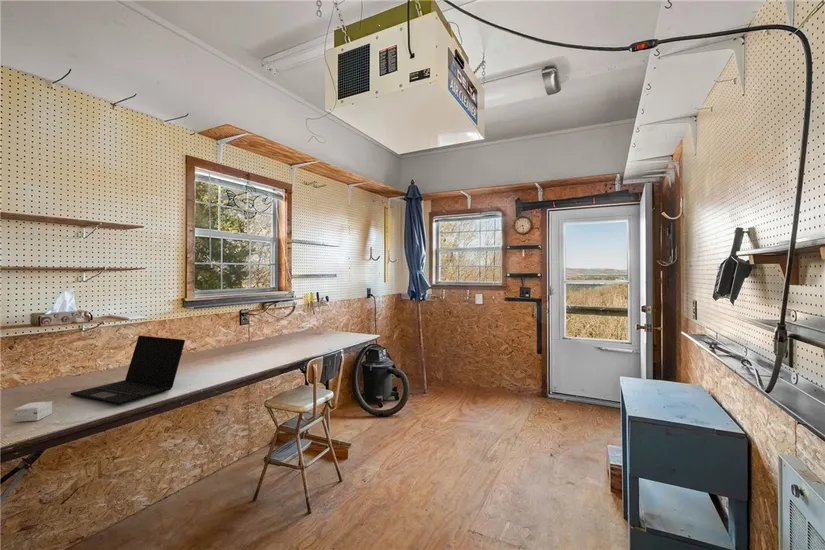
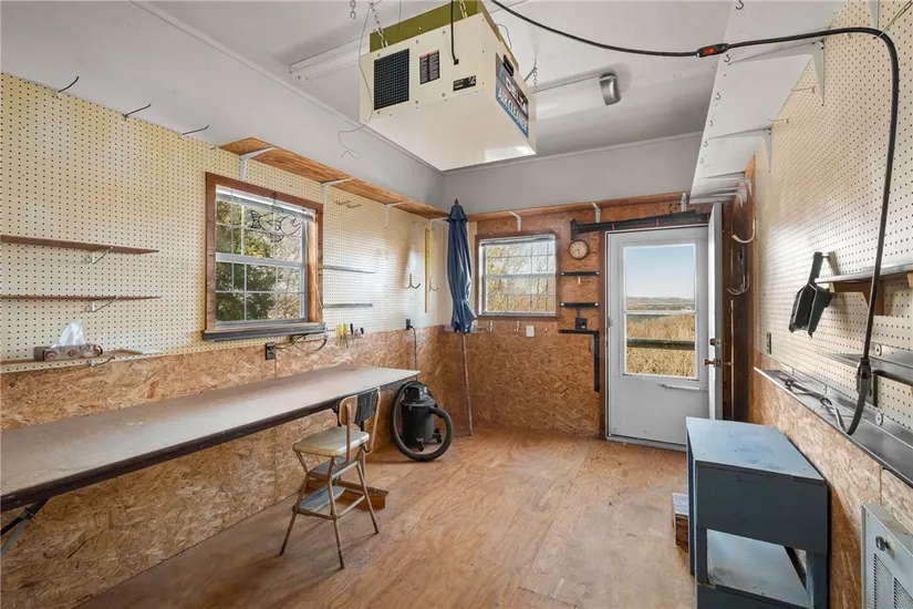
- small box (33, 411)
- laptop (130, 366)
